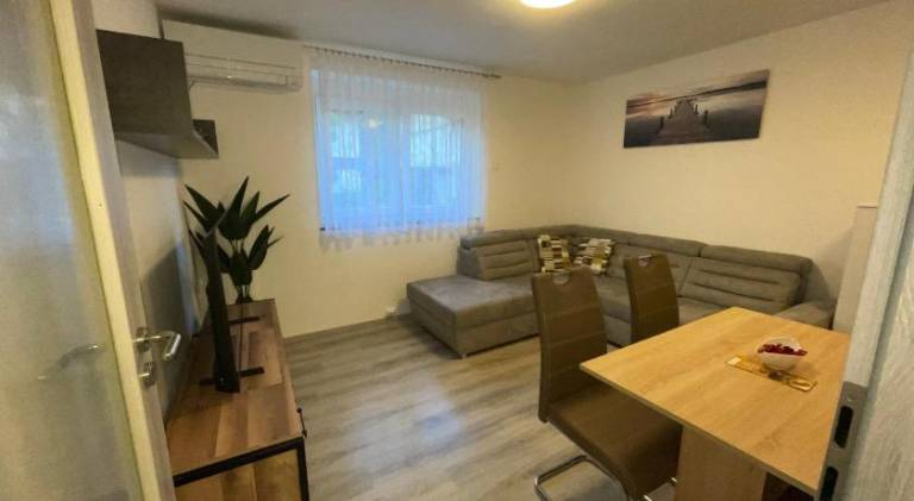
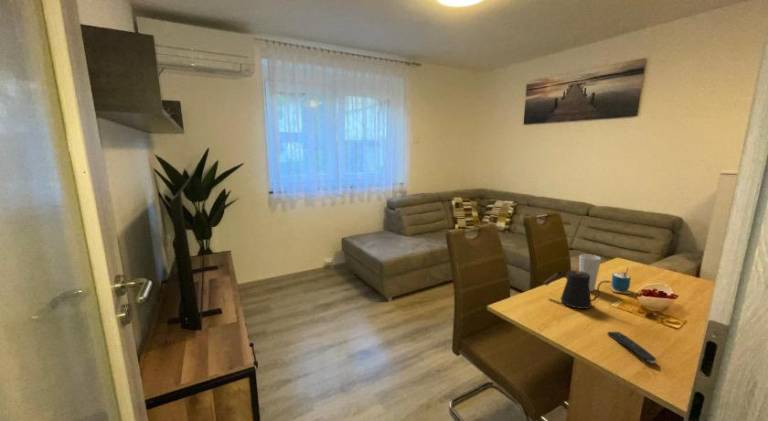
+ cup (588, 272)
+ cup (621, 277)
+ kettle (575, 287)
+ remote control (632, 346)
